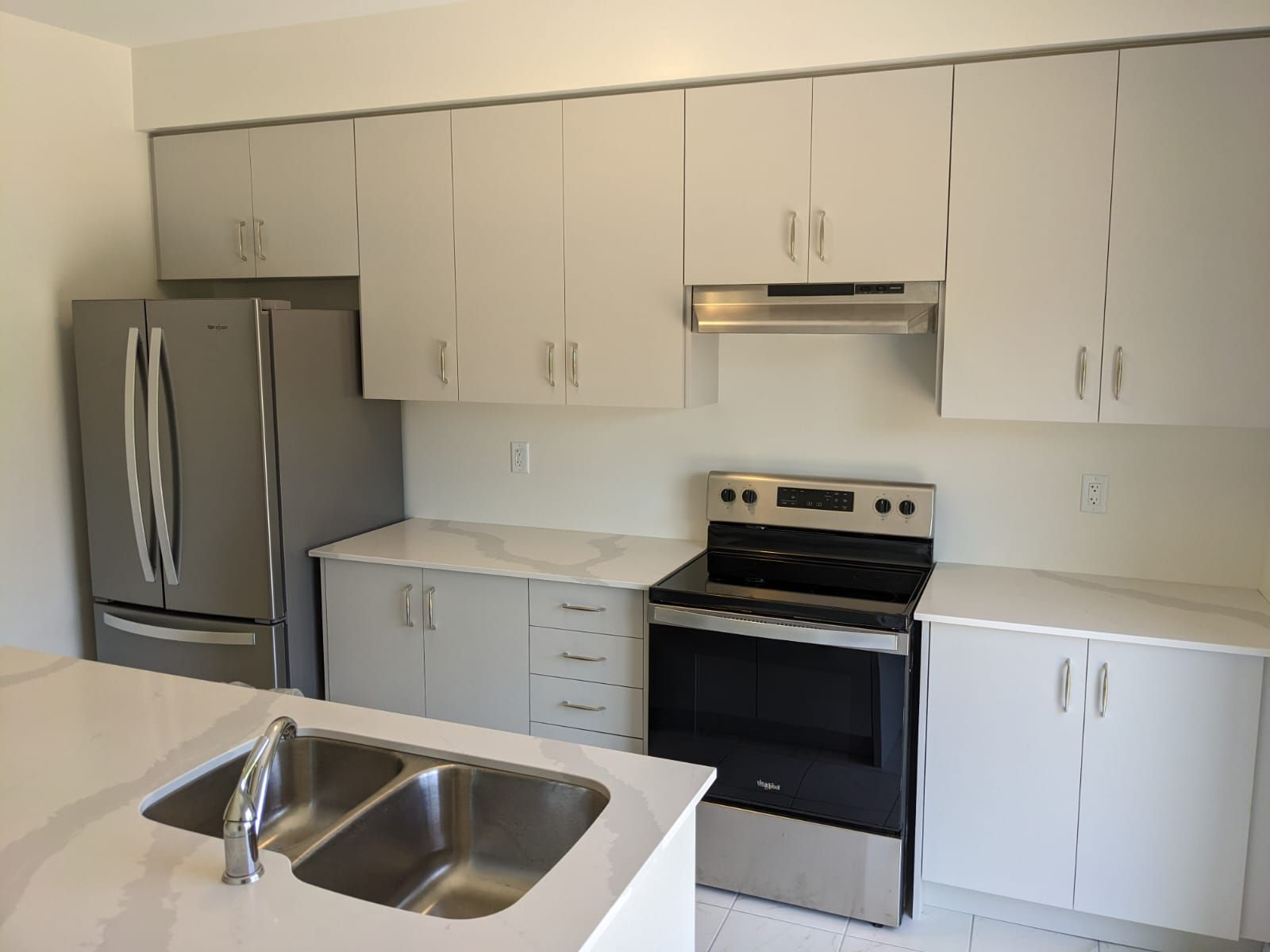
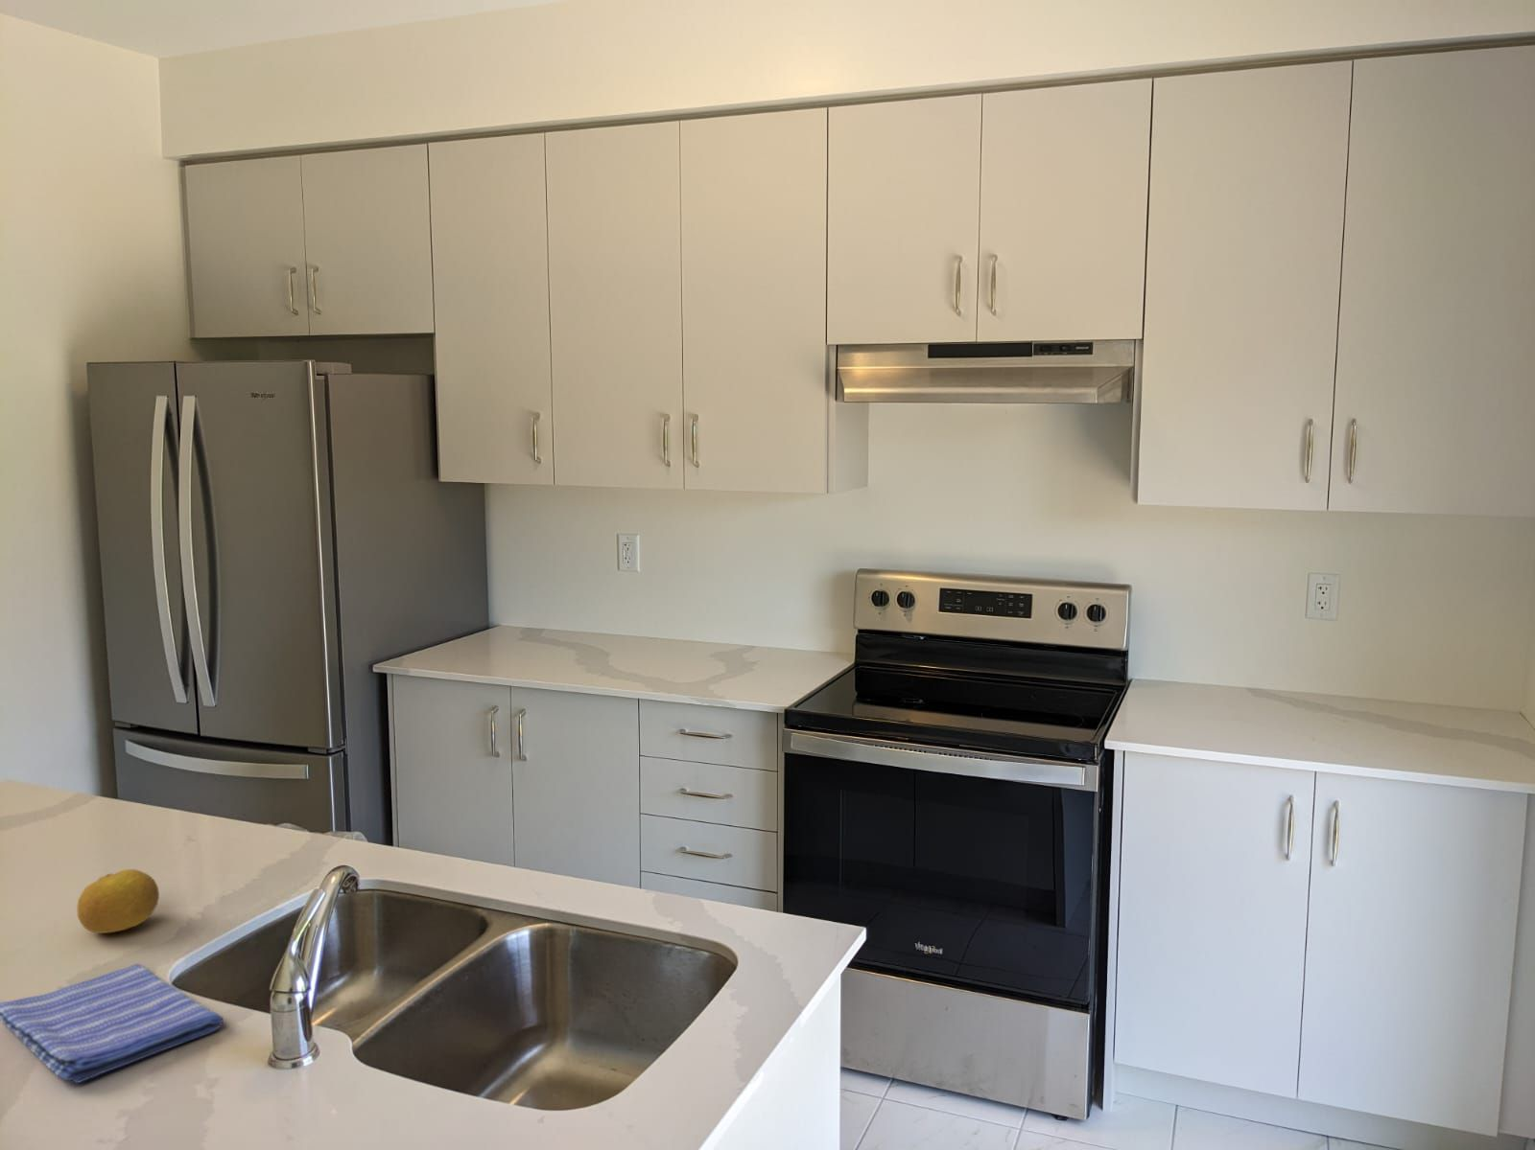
+ fruit (117, 901)
+ dish towel (108, 1013)
